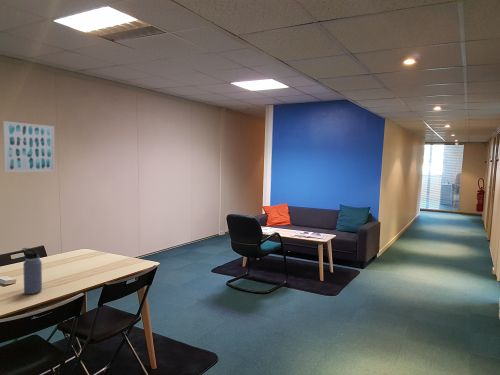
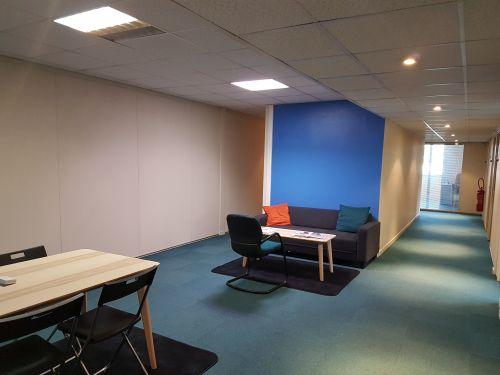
- wall art (30, 147)
- water bottle (32, 269)
